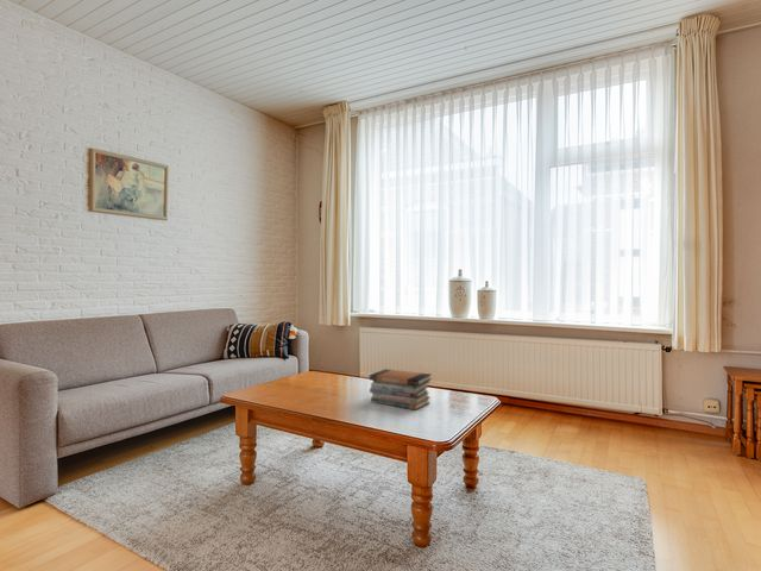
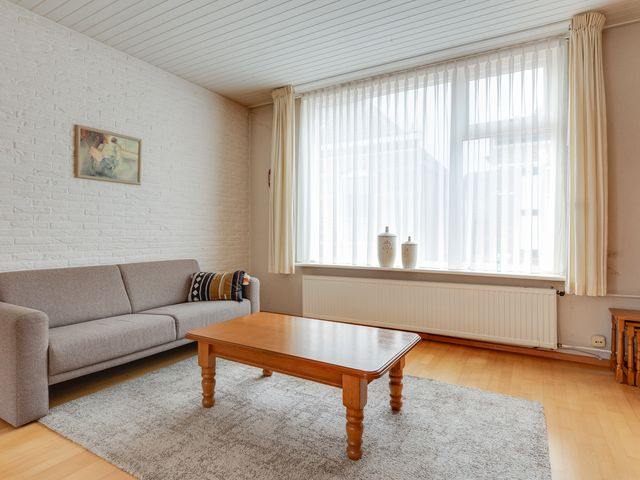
- book stack (400, 388)
